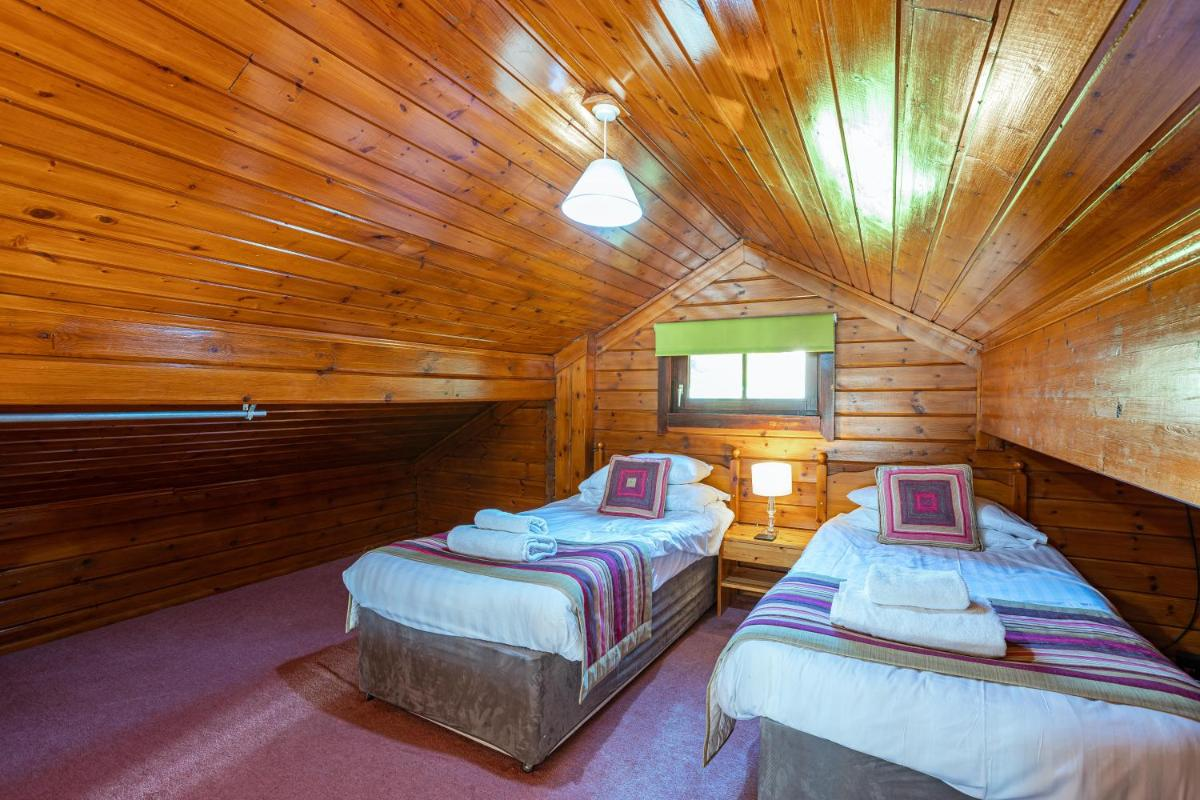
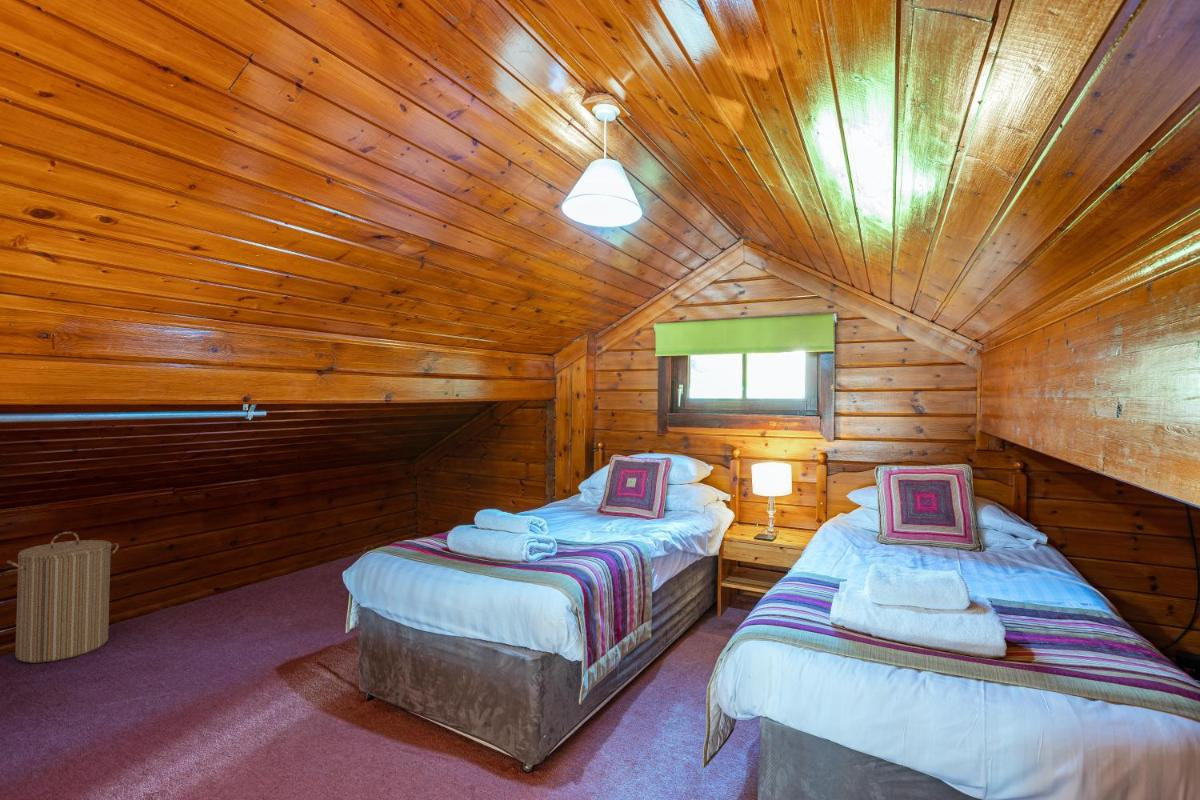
+ laundry hamper (65, 589)
